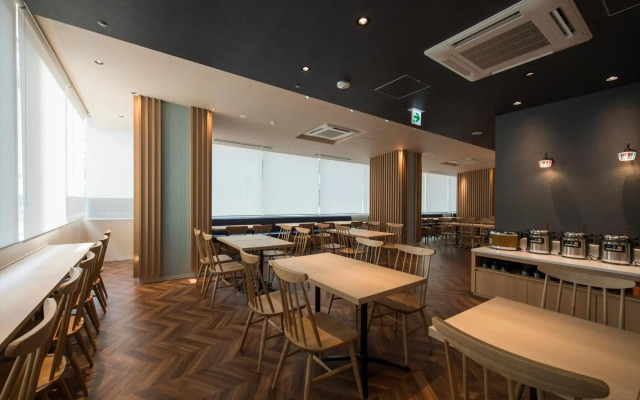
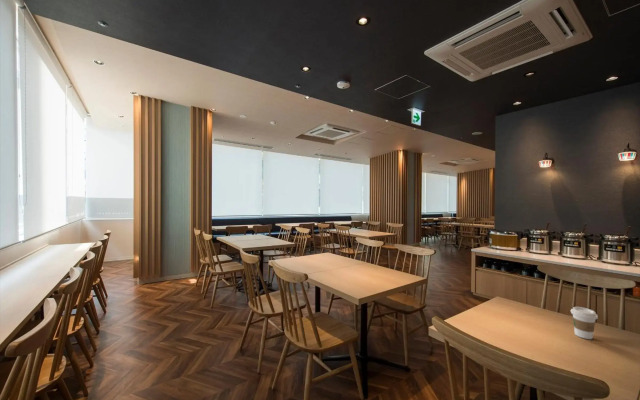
+ coffee cup (583, 322)
